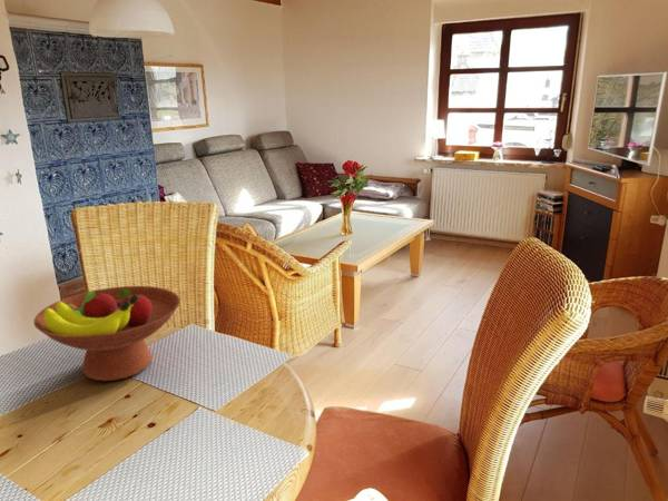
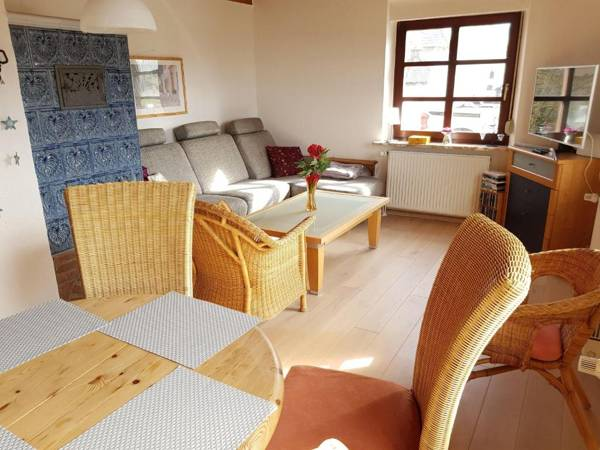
- fruit bowl (112, 326)
